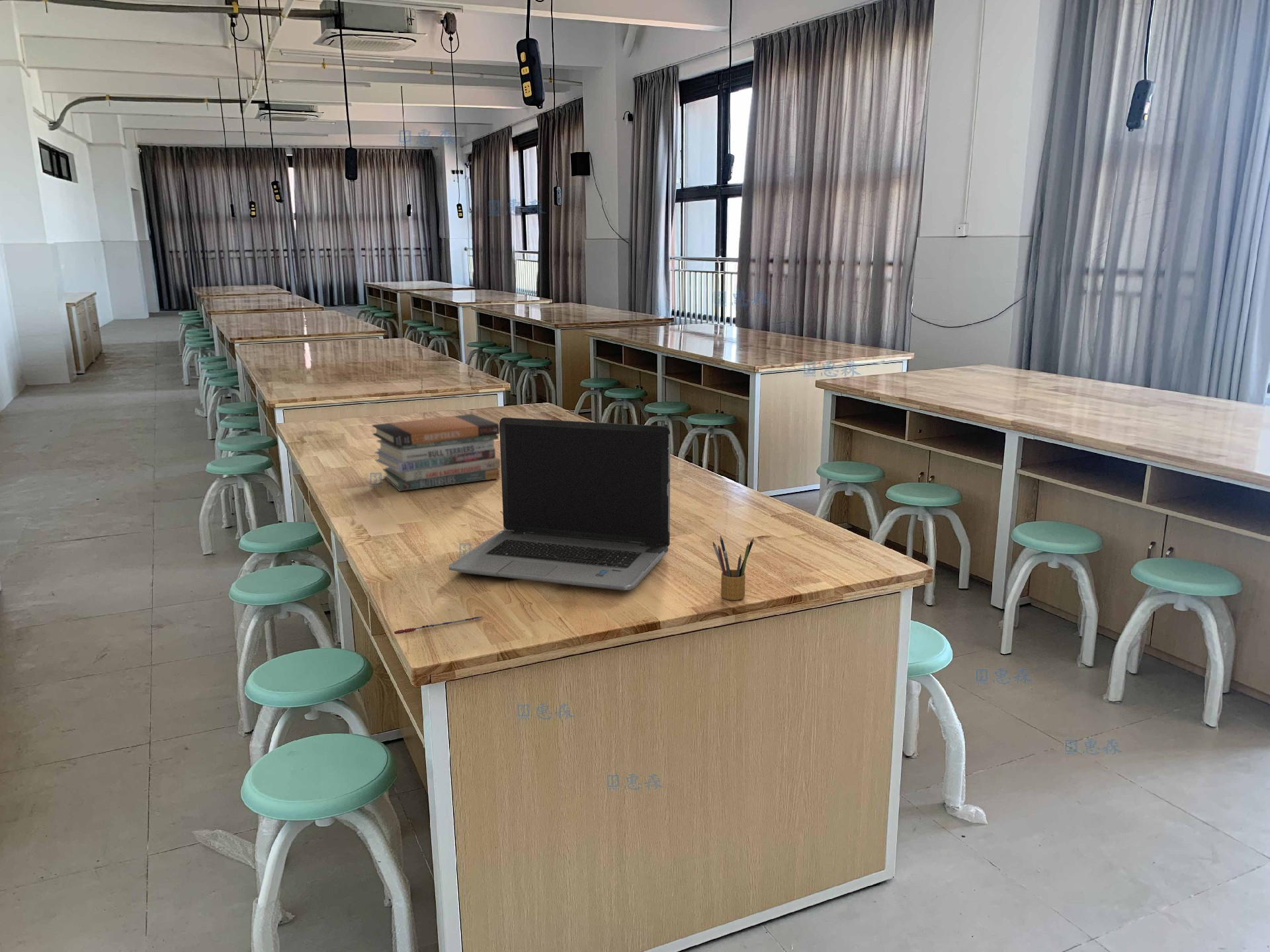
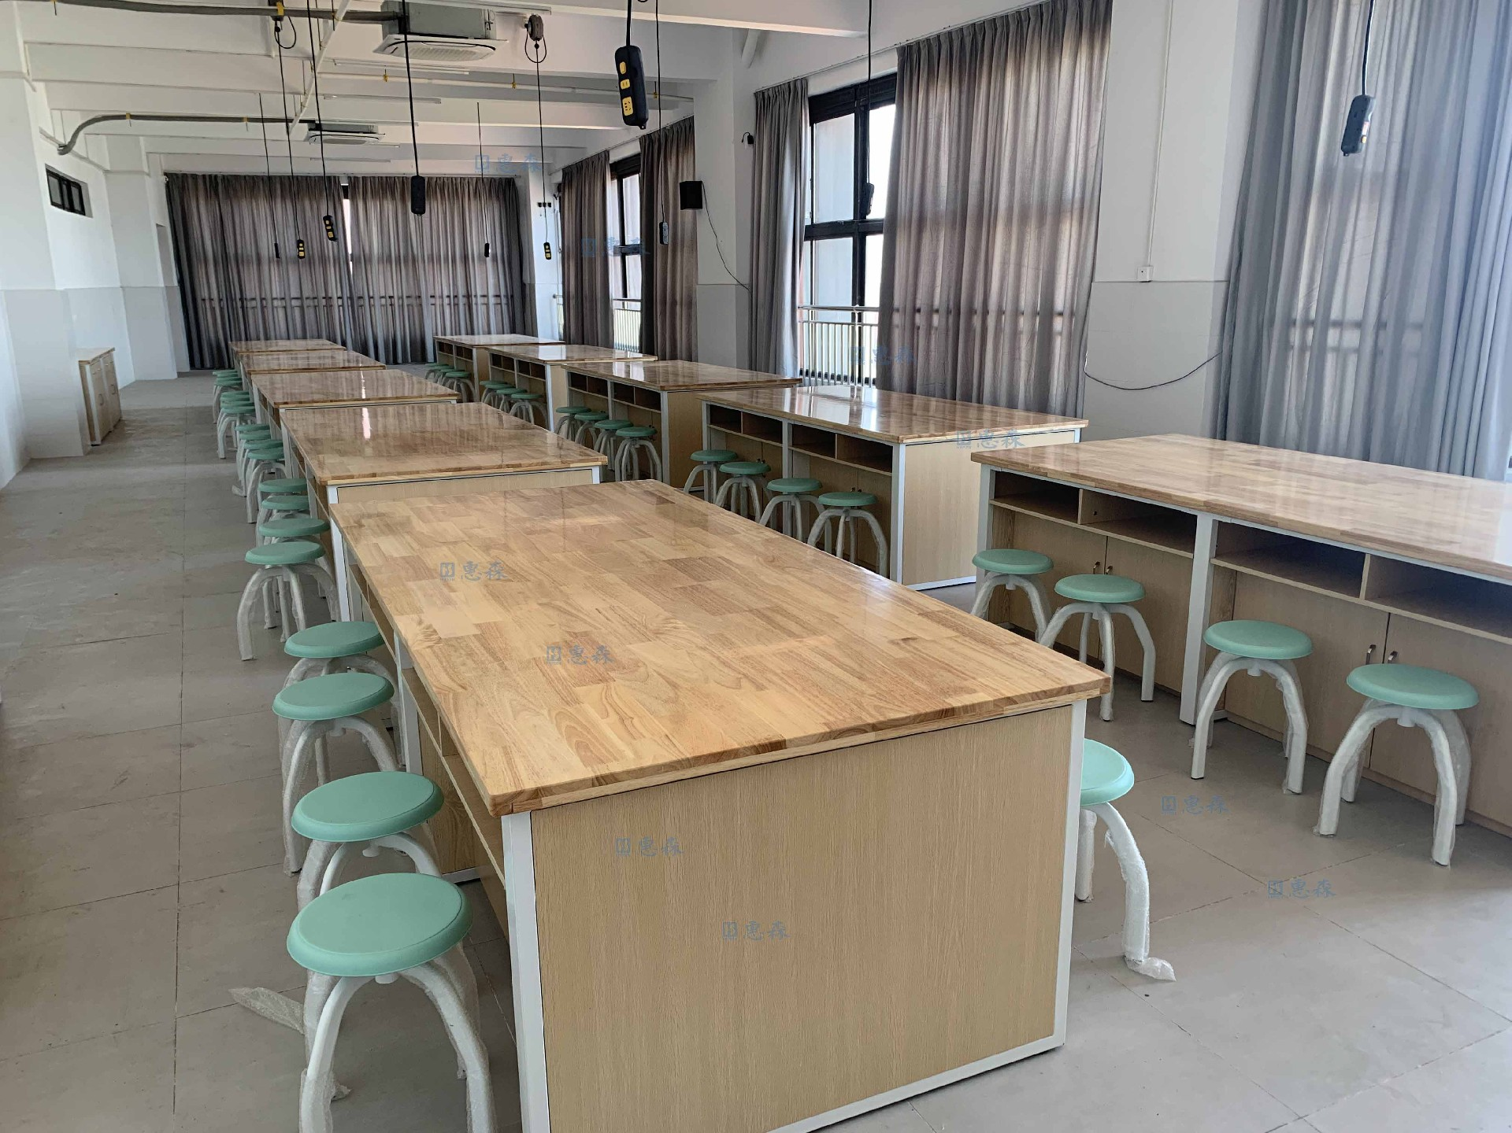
- book stack (437, 452)
- laptop computer (560, 500)
- pencil box (734, 570)
- pen (439, 624)
